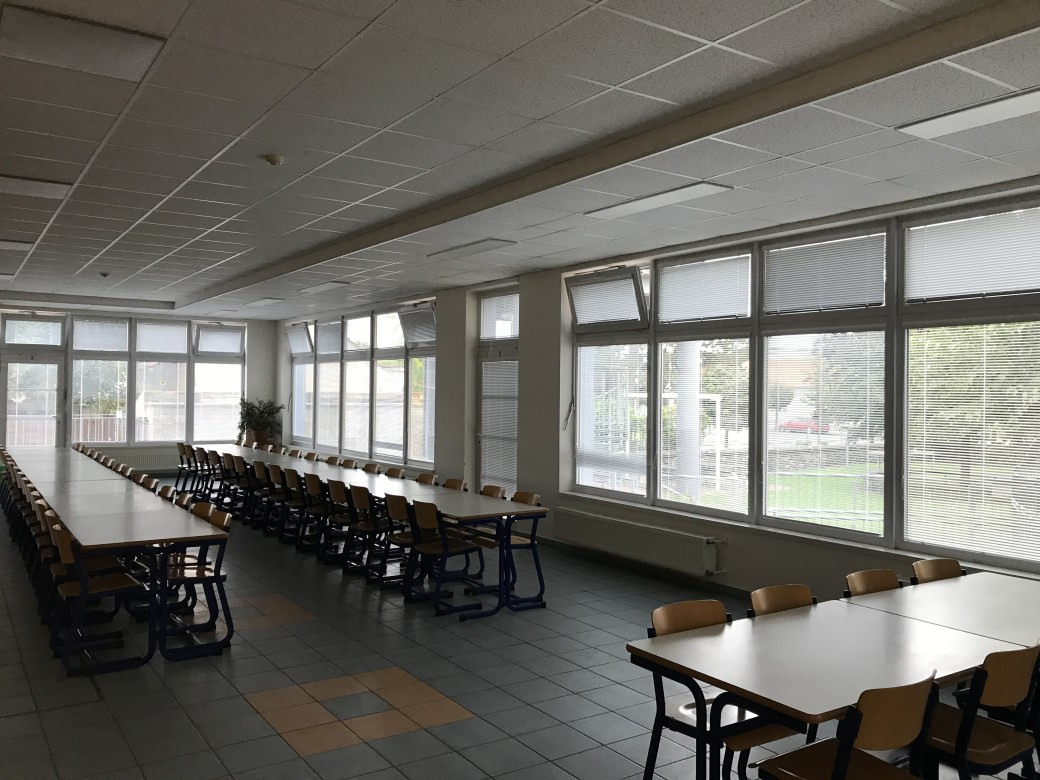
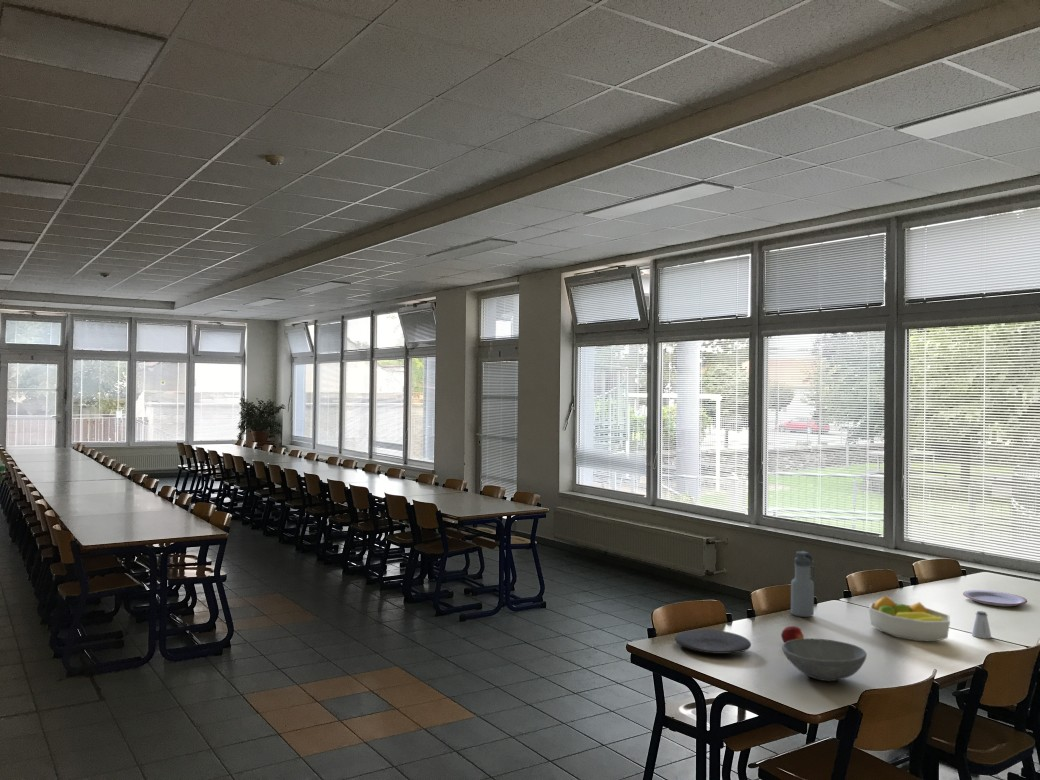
+ bowl (823, 662)
+ plate (712, 643)
+ apple (792, 636)
+ plate (994, 598)
+ saltshaker (981, 624)
+ water bottle (802, 583)
+ fruit bowl (908, 617)
